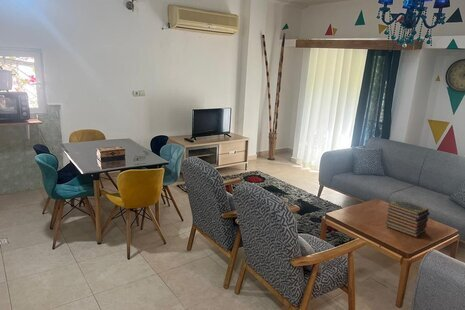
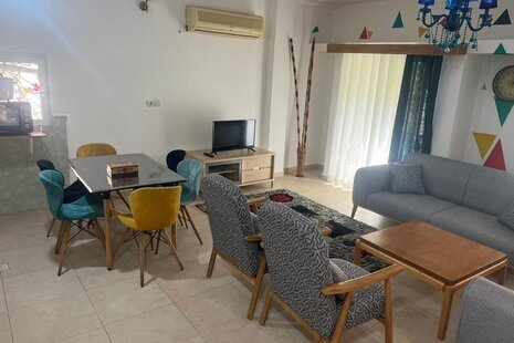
- book stack (406, 217)
